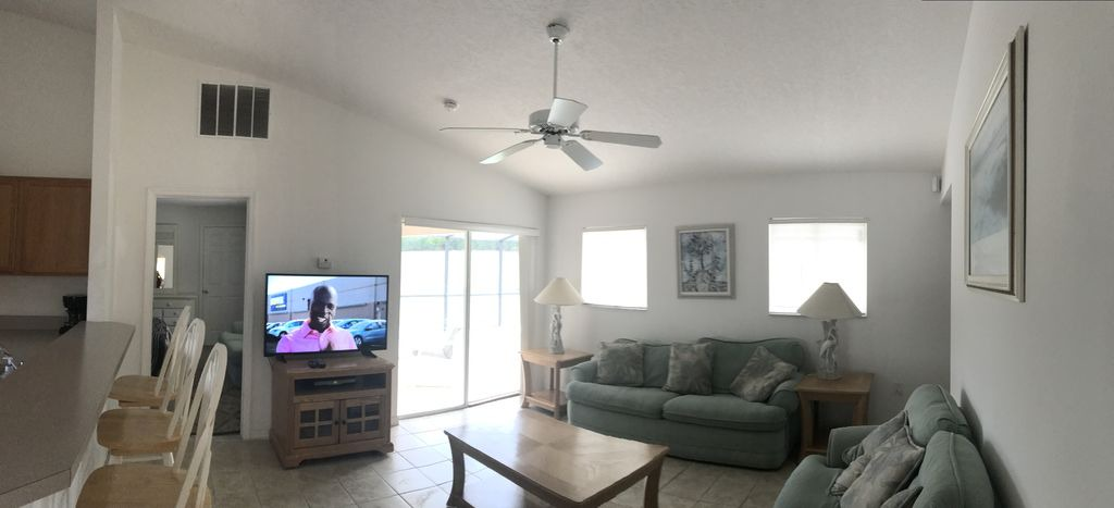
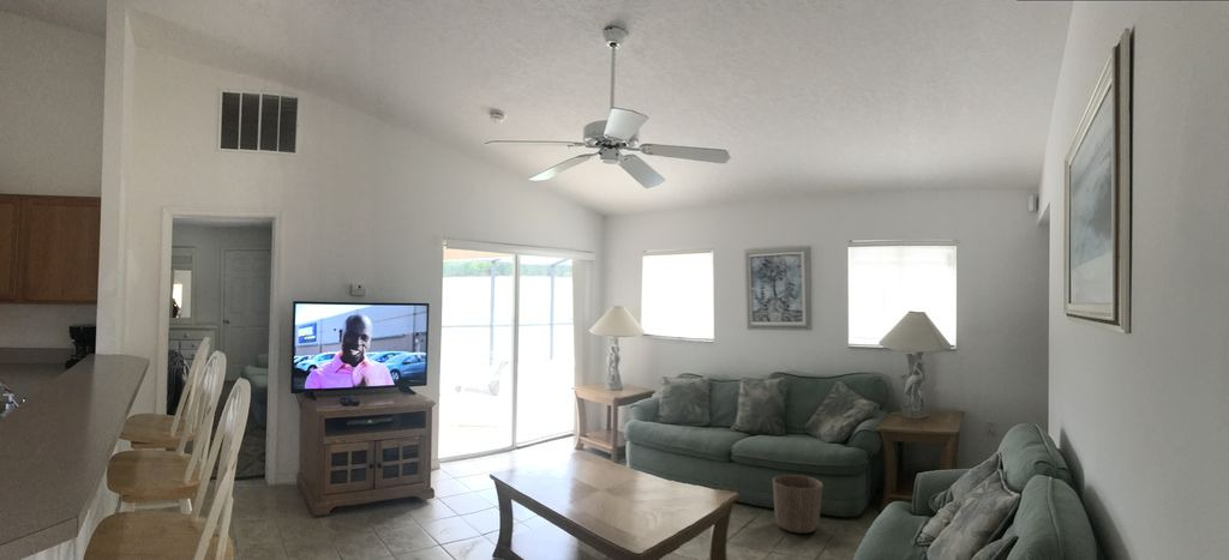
+ waste basket (797, 504)
